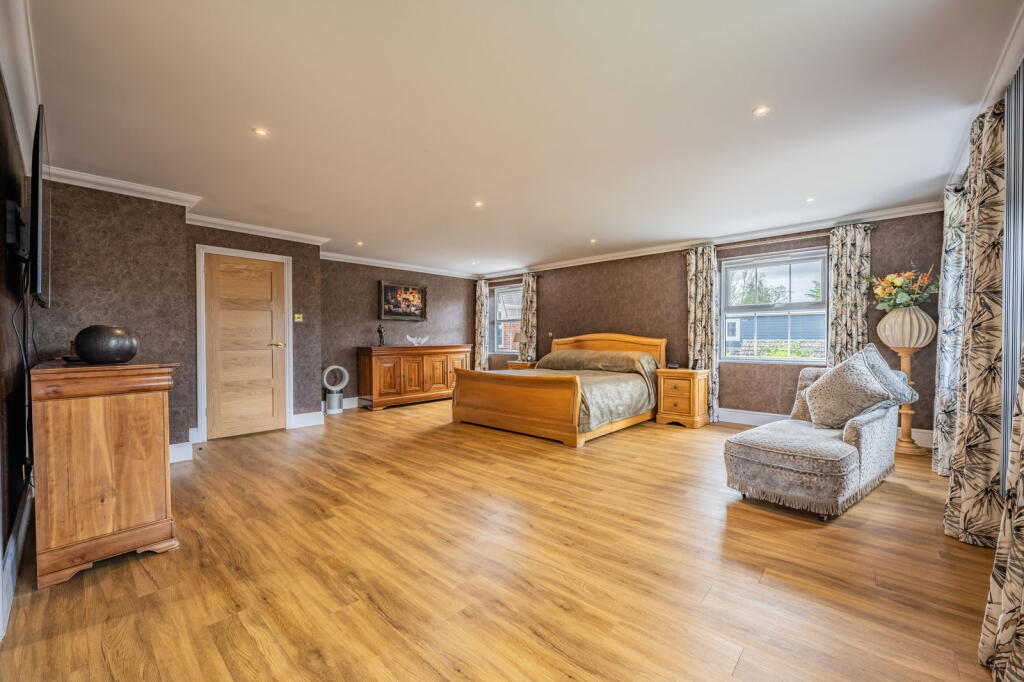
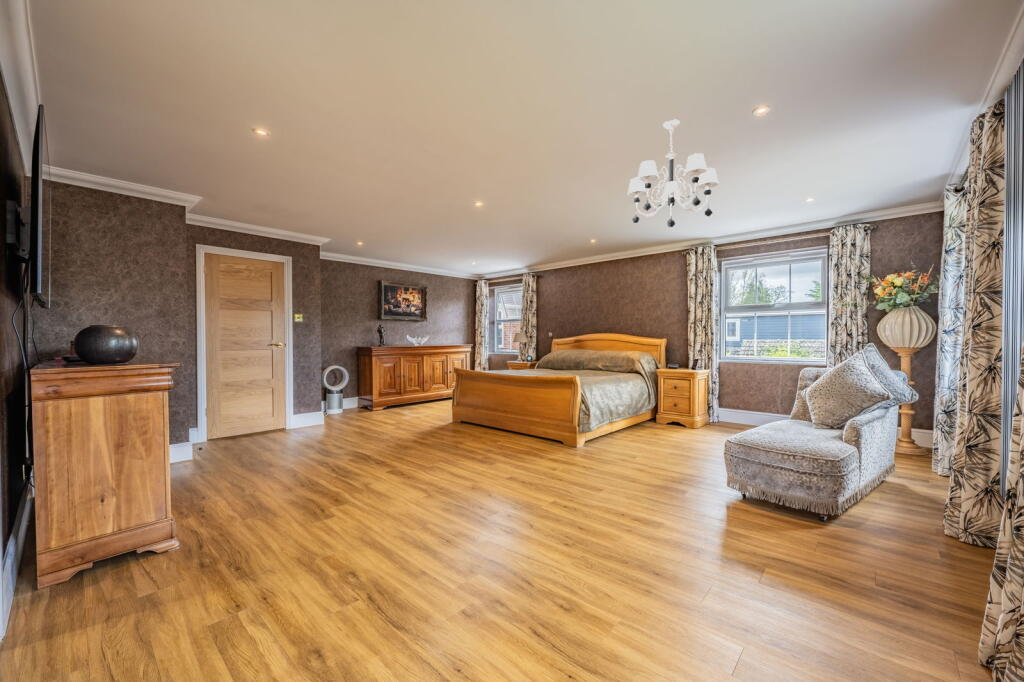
+ chandelier (671, 176)
